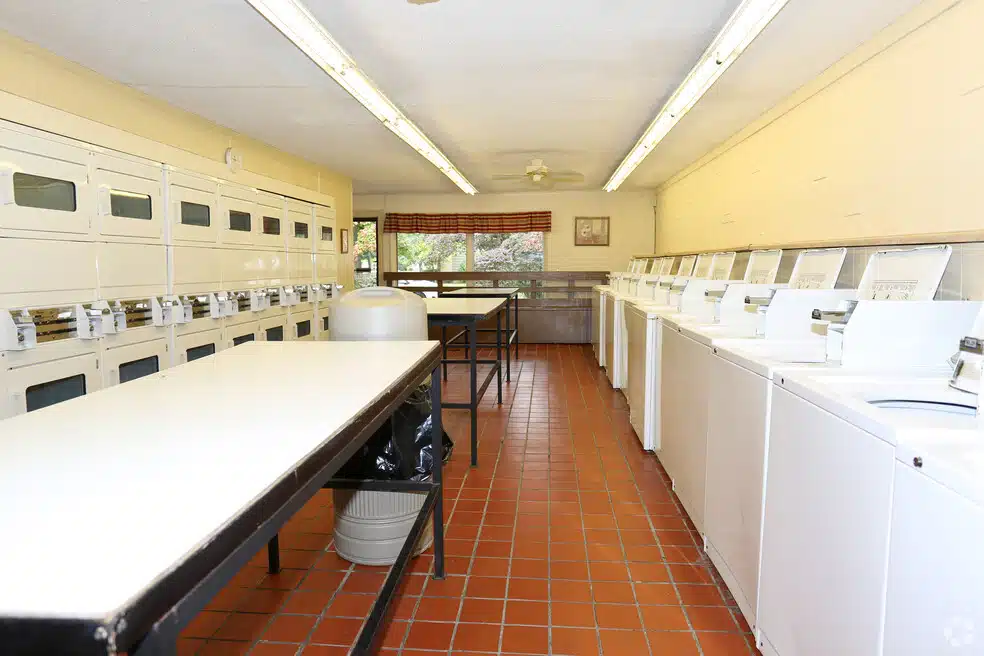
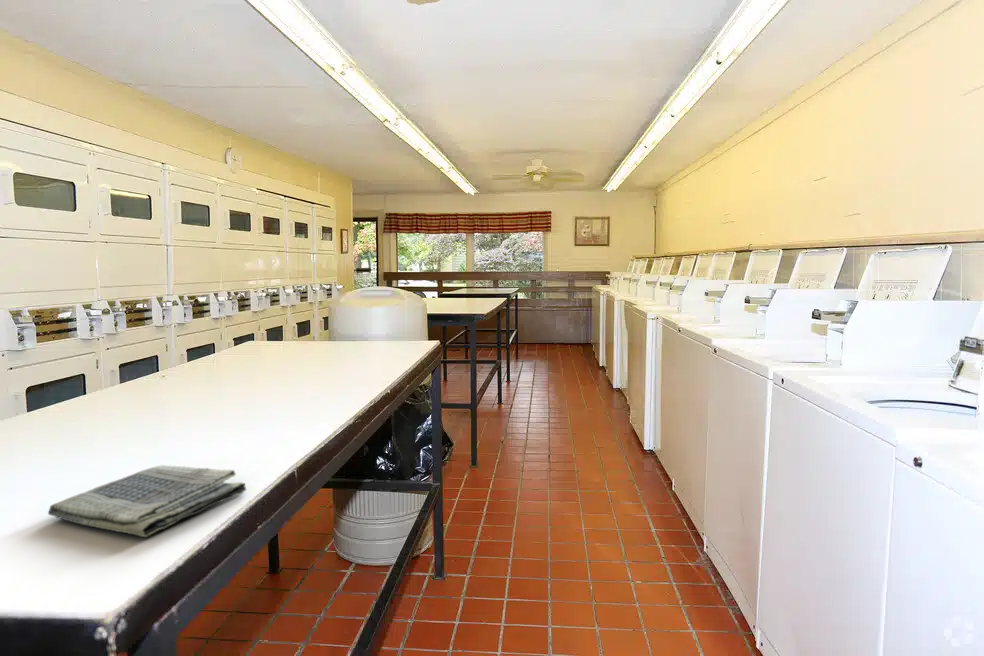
+ dish towel (153, 493)
